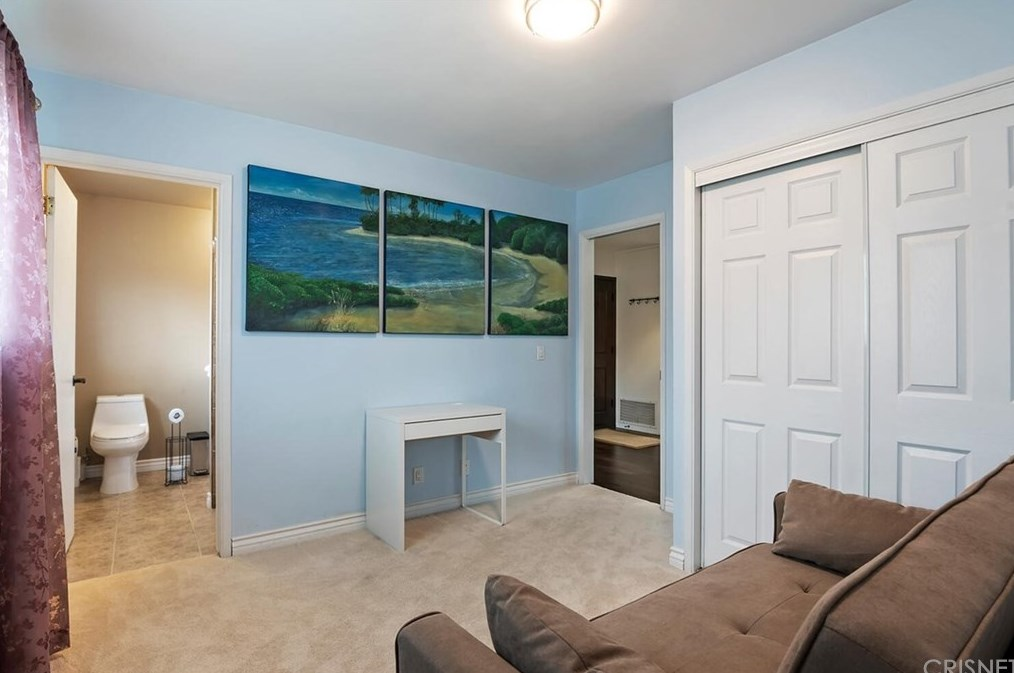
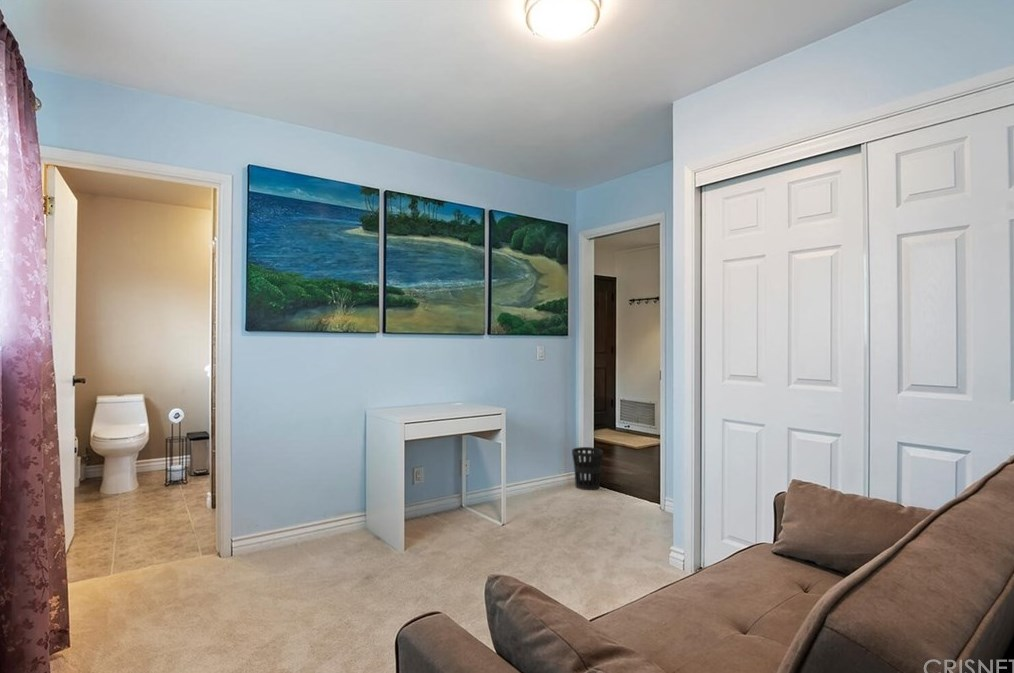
+ wastebasket (587, 468)
